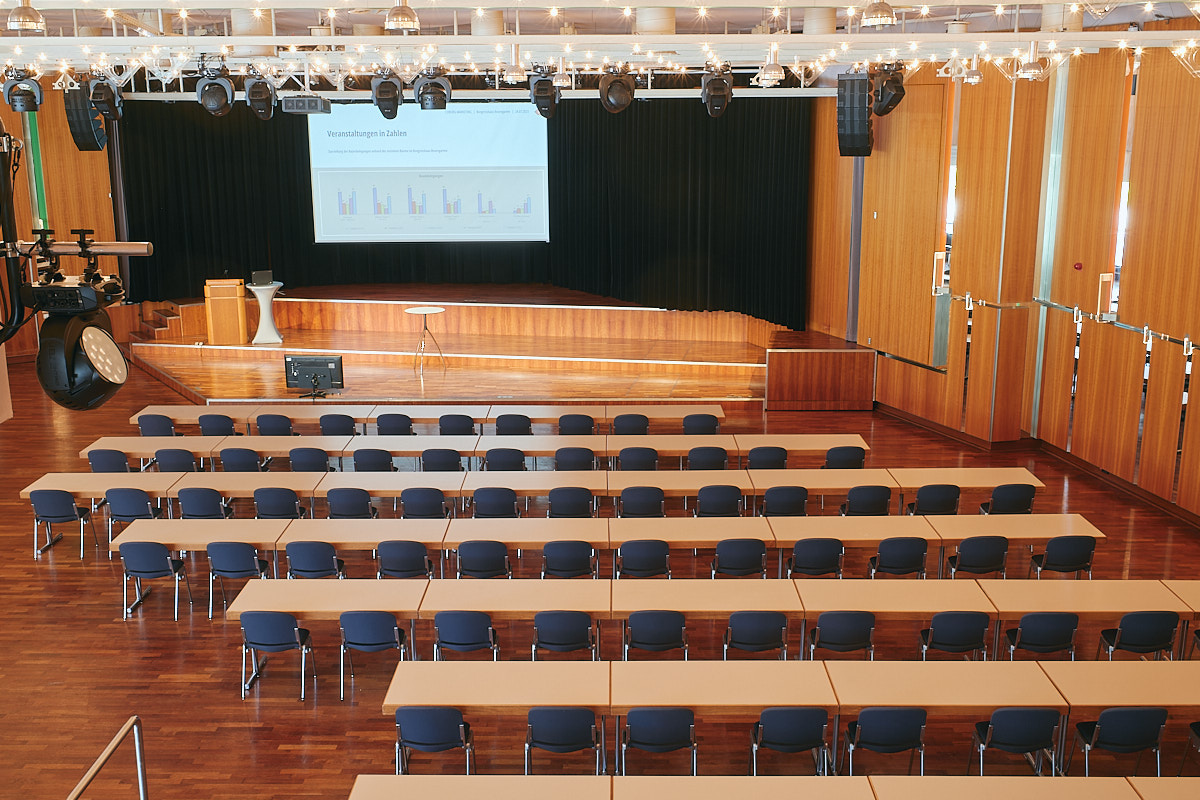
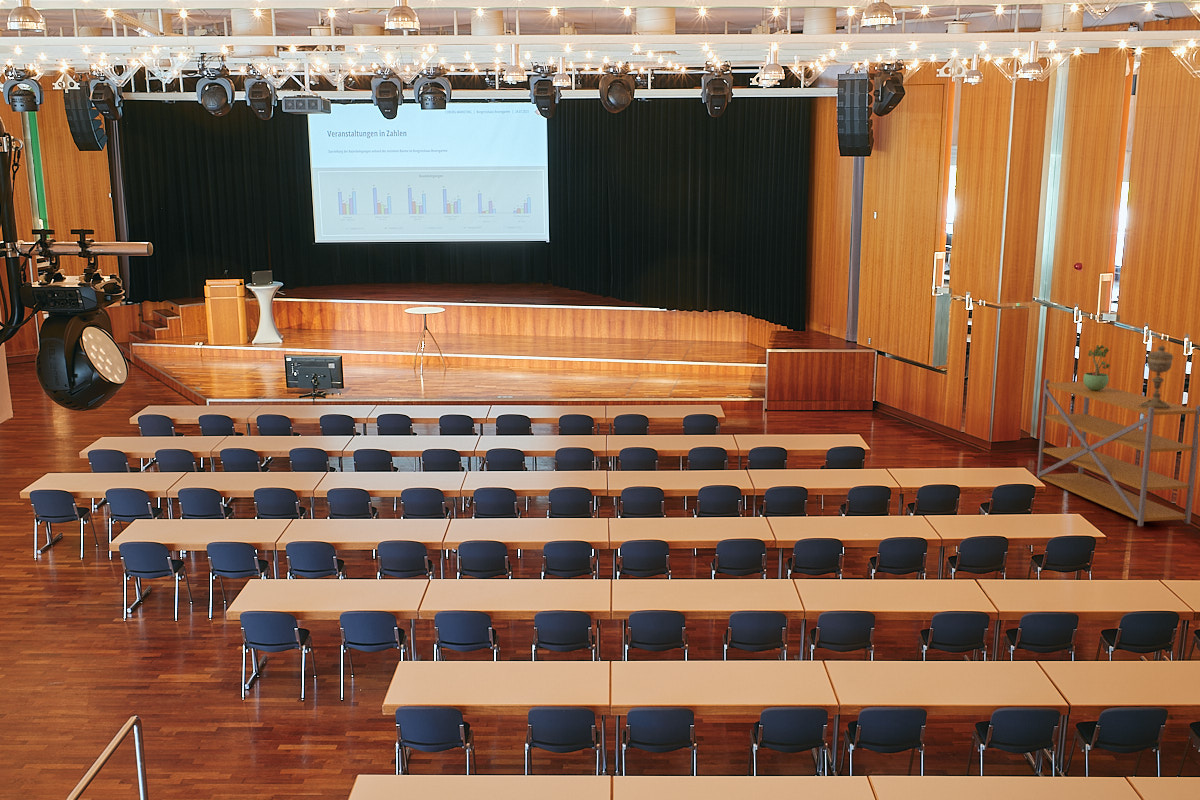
+ shelving unit (1114, 441)
+ potted plant (1096, 367)
+ decorative urn (1158, 374)
